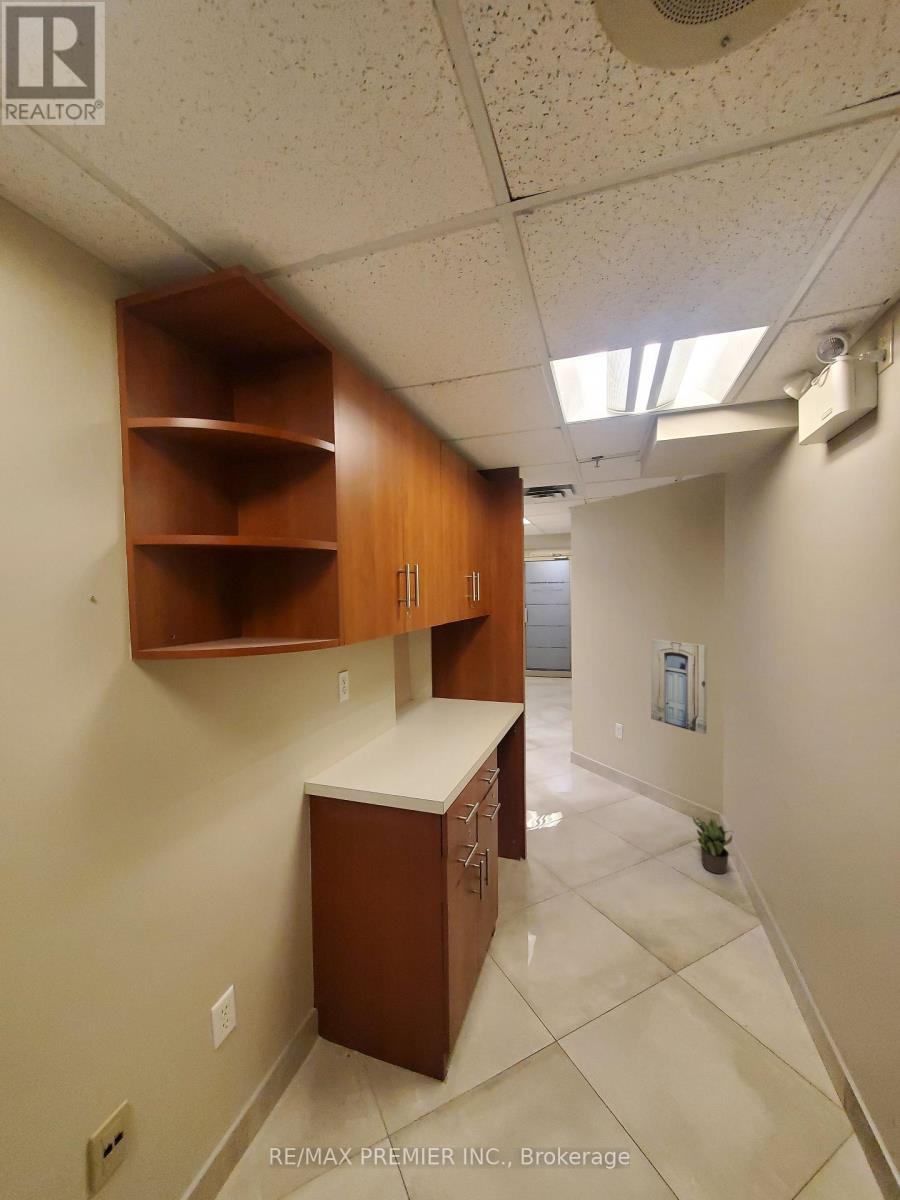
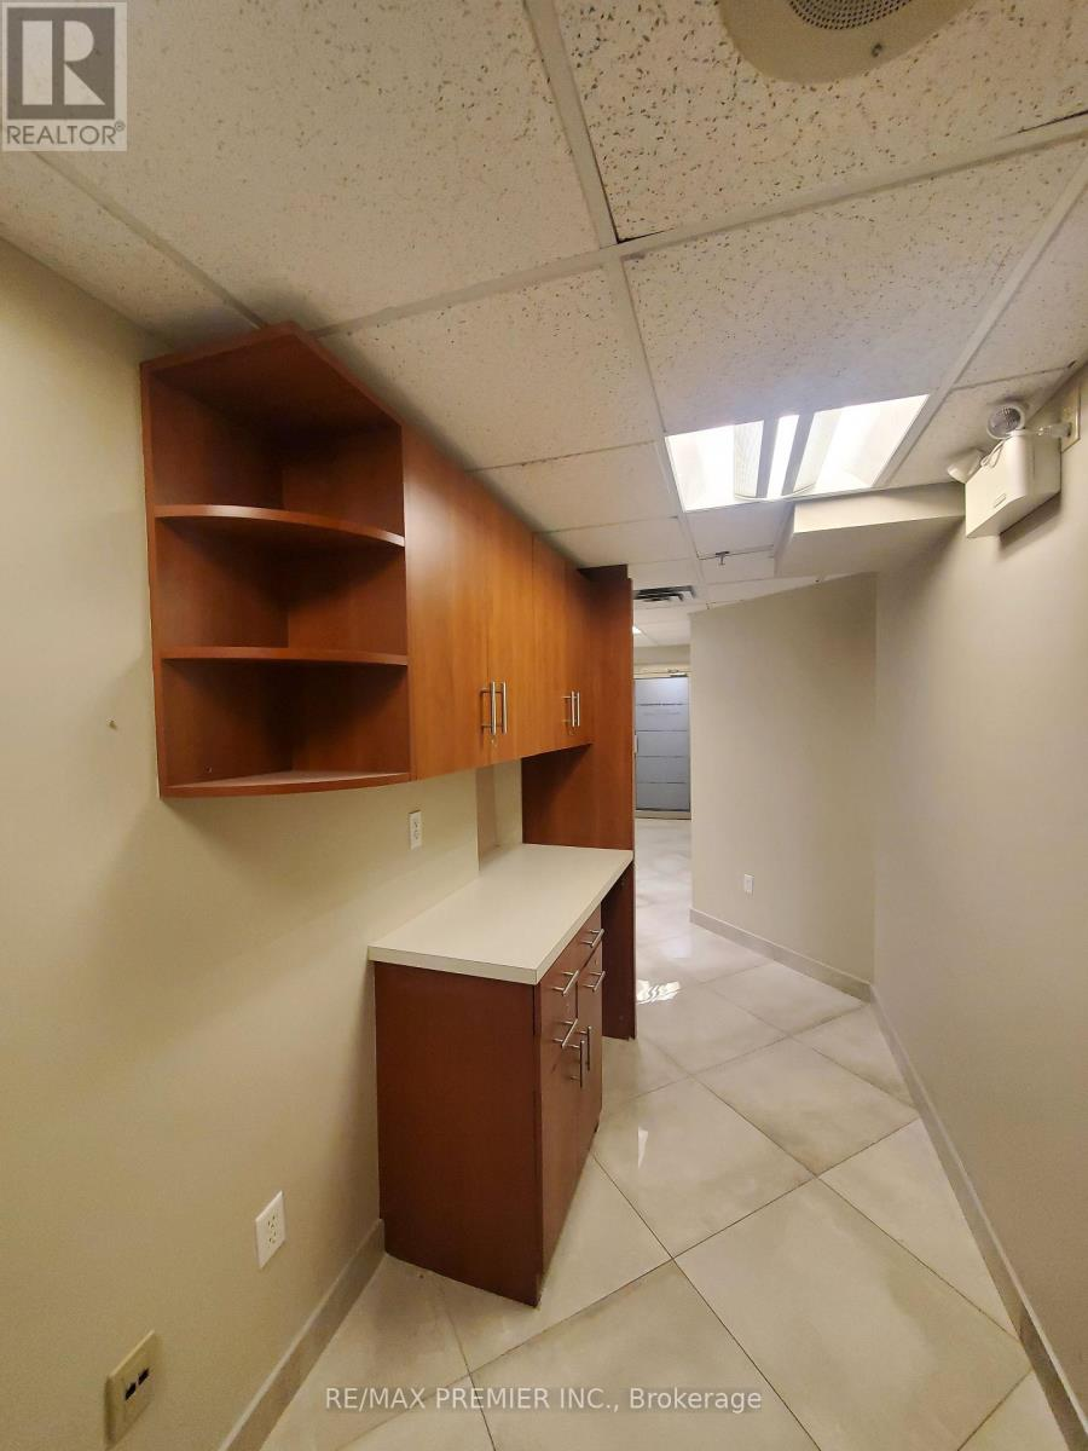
- potted plant (715, 840)
- wall art (677, 684)
